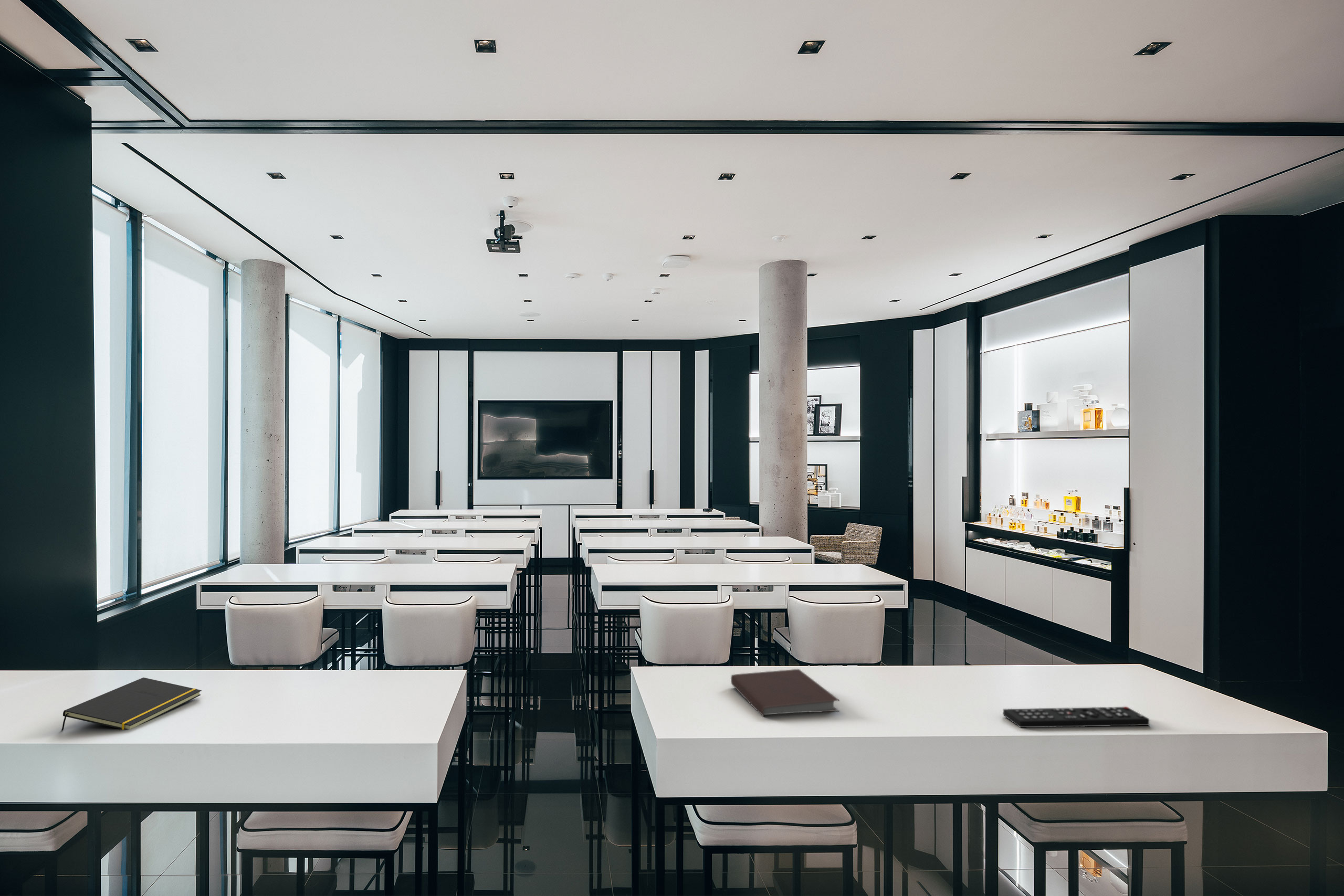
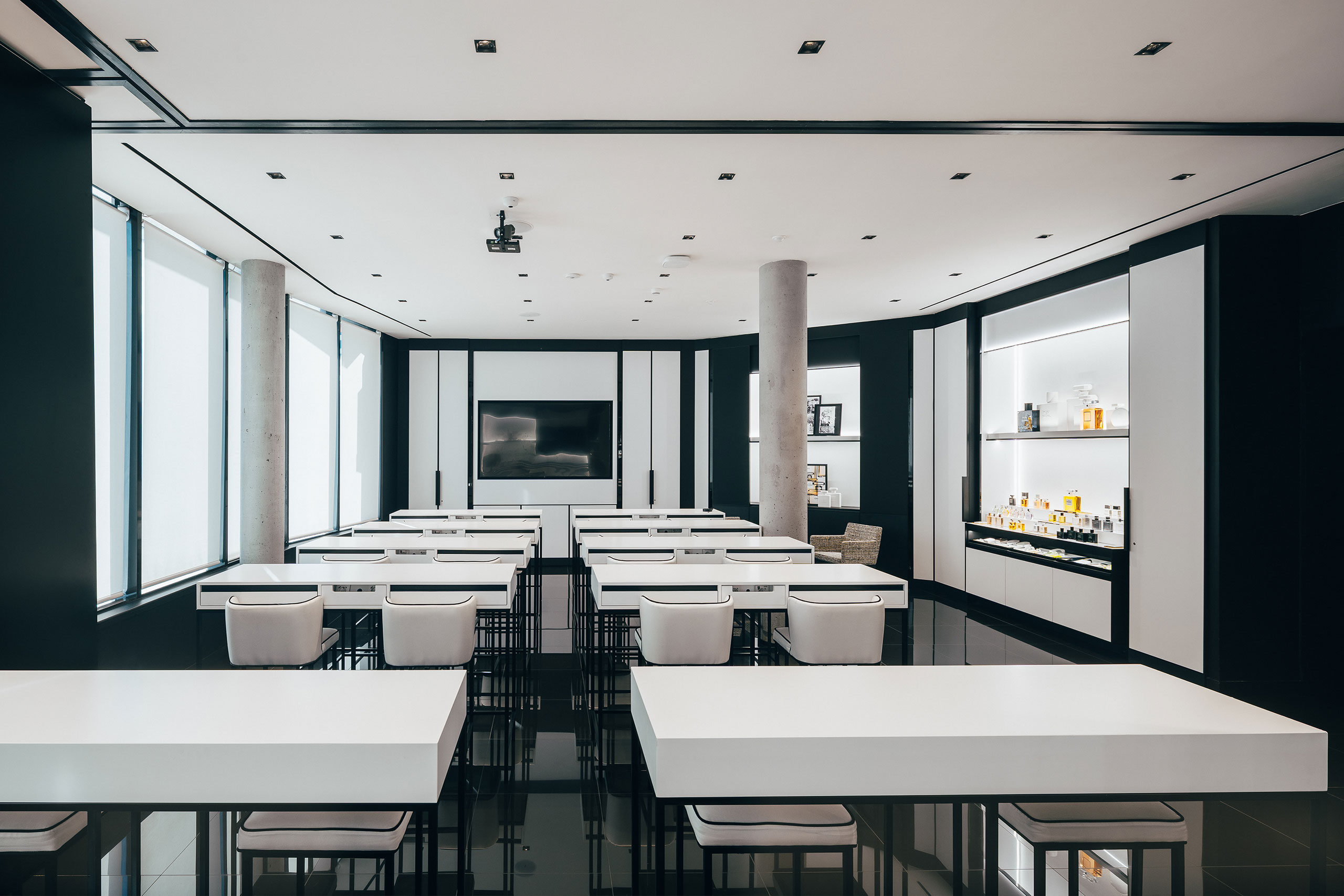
- notebook (782, 692)
- notepad (136, 702)
- remote control (1075, 716)
